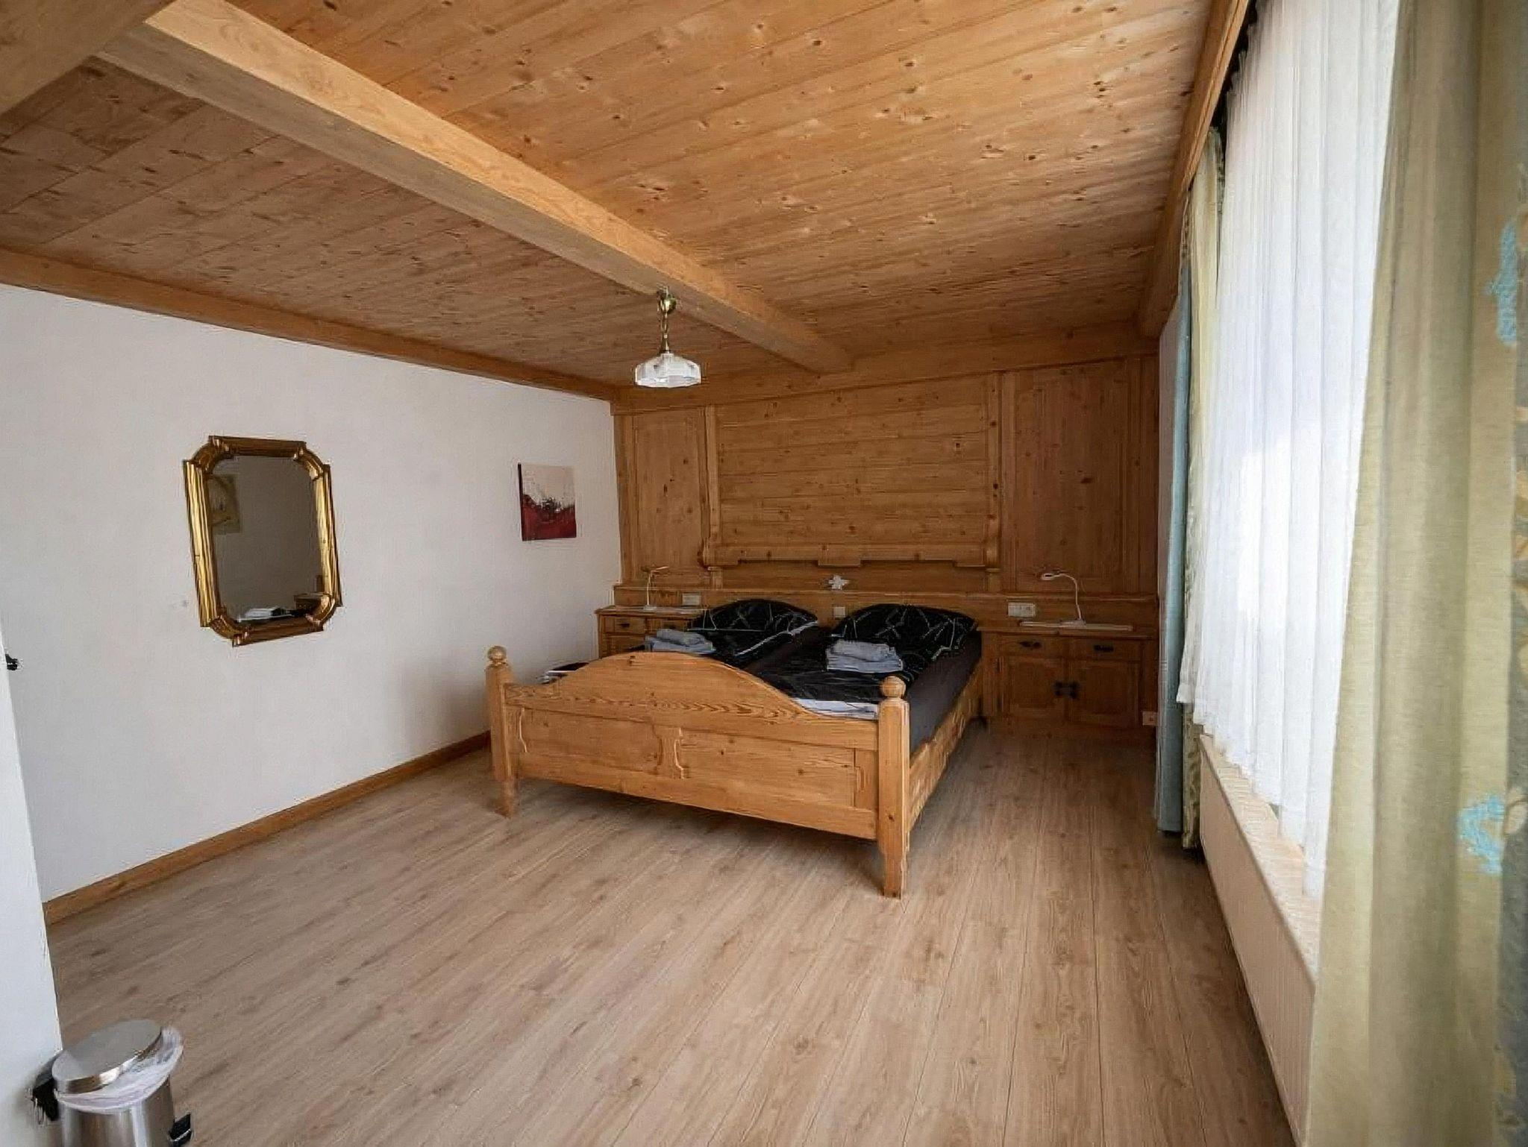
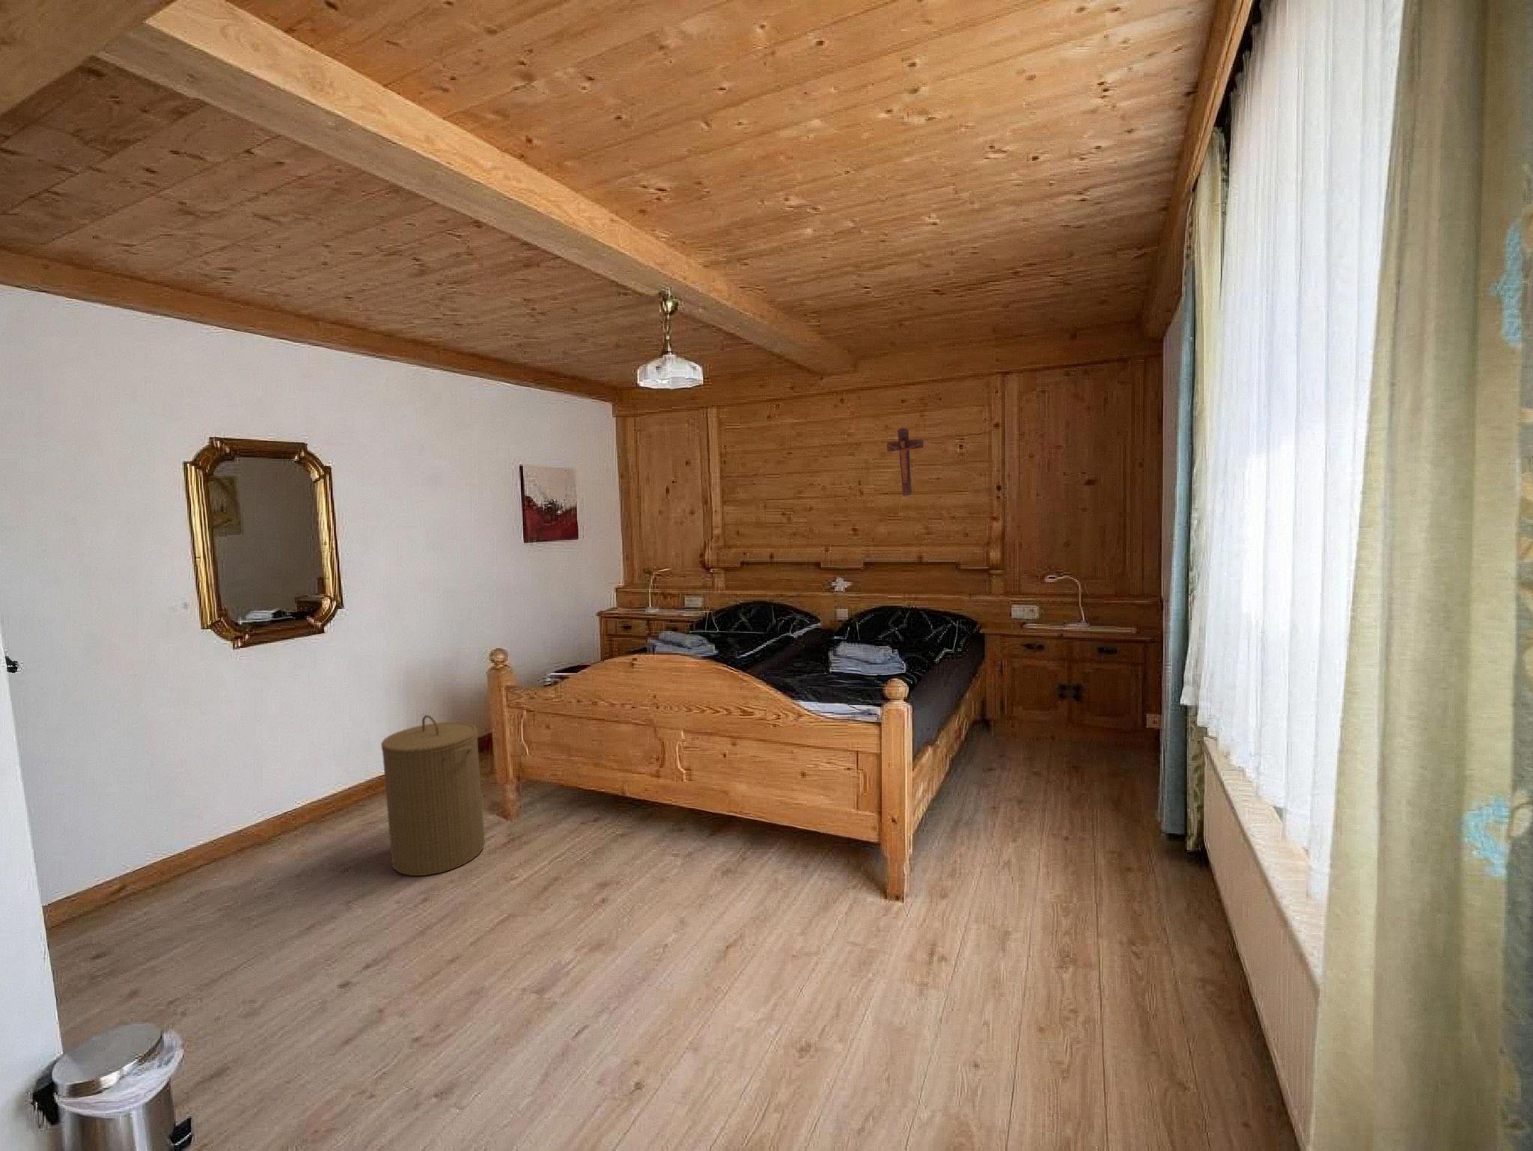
+ laundry hamper (434, 785)
+ crucifix (903, 462)
